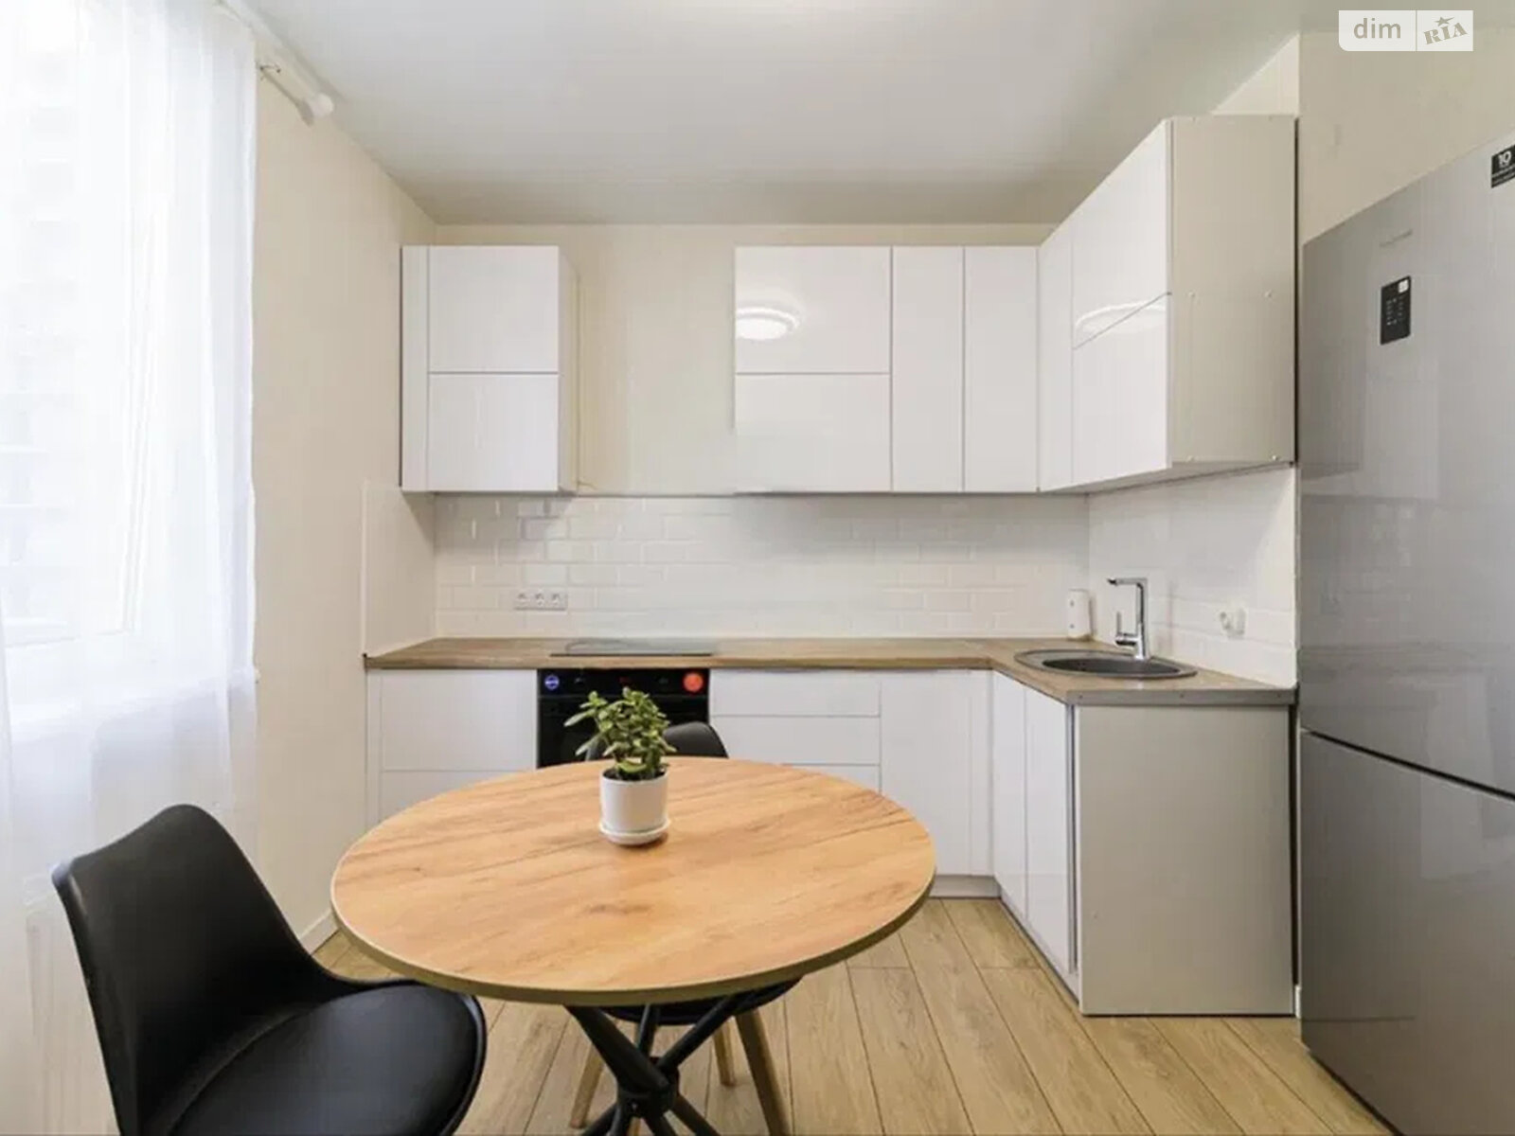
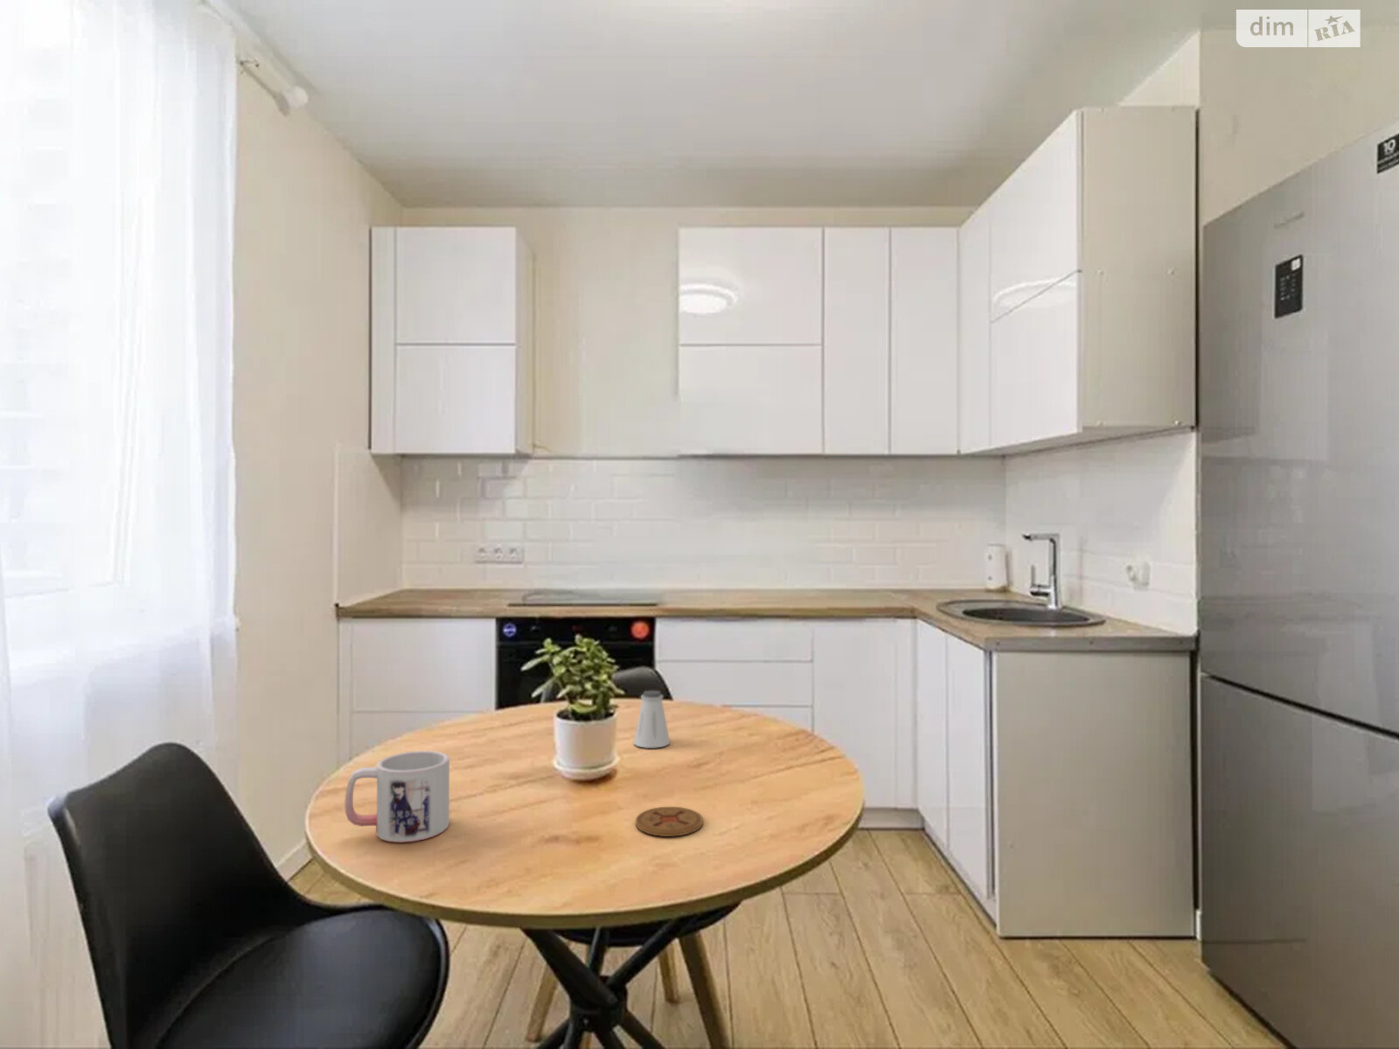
+ coaster (669, 821)
+ mug (398, 796)
+ saltshaker (651, 717)
